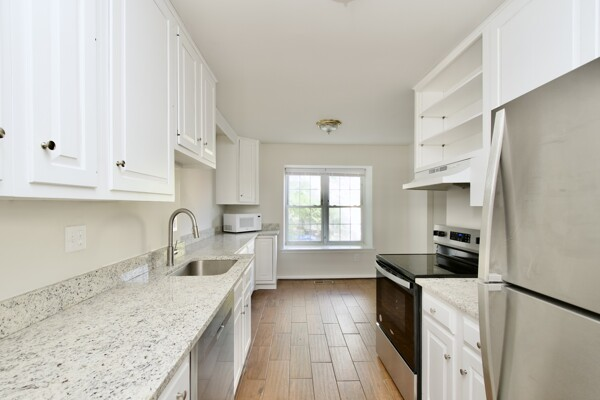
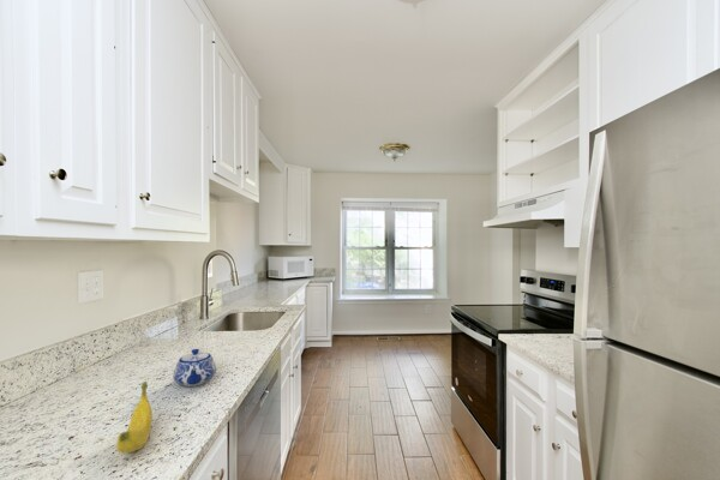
+ teapot (194, 366)
+ banana (137, 421)
